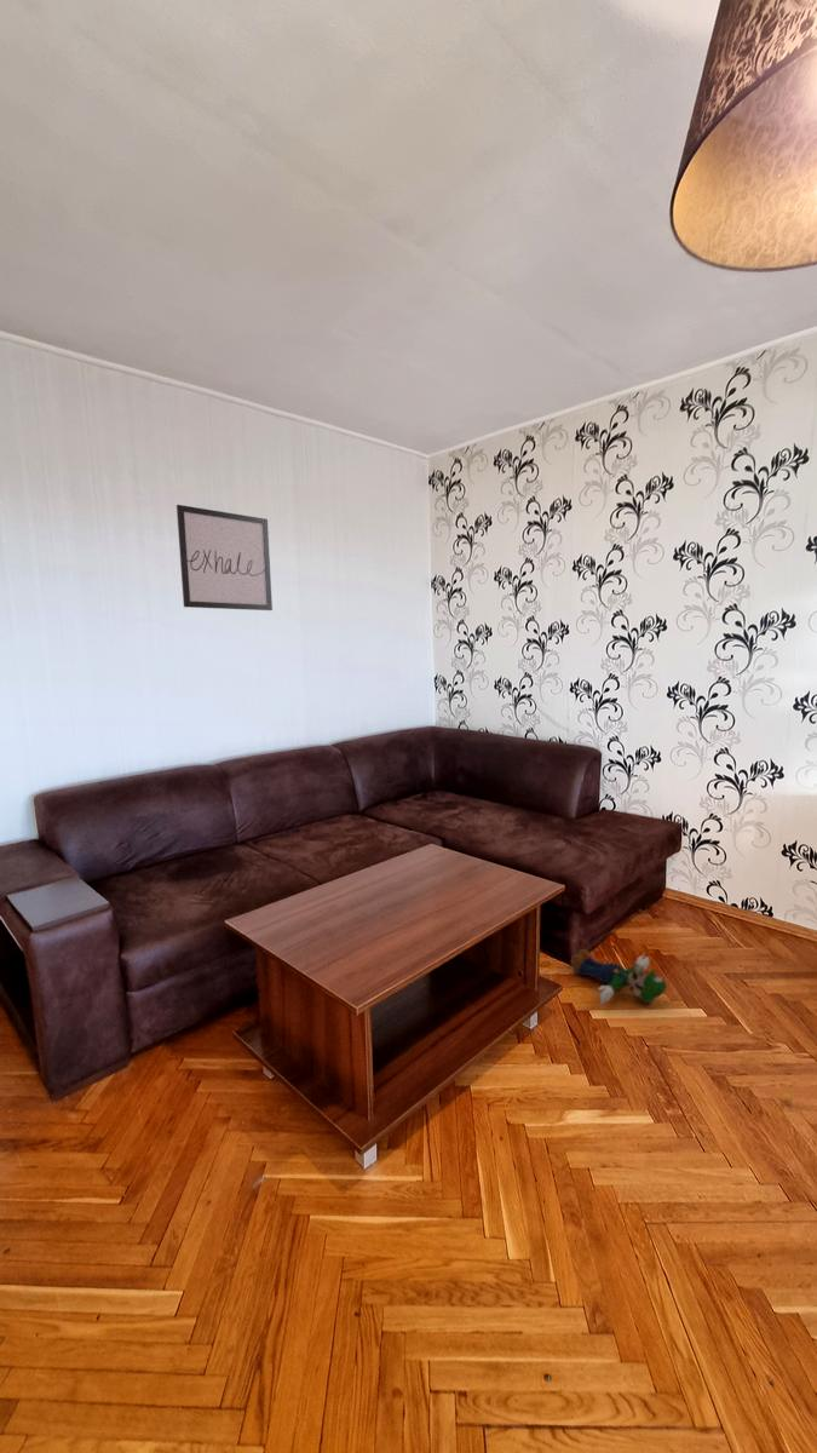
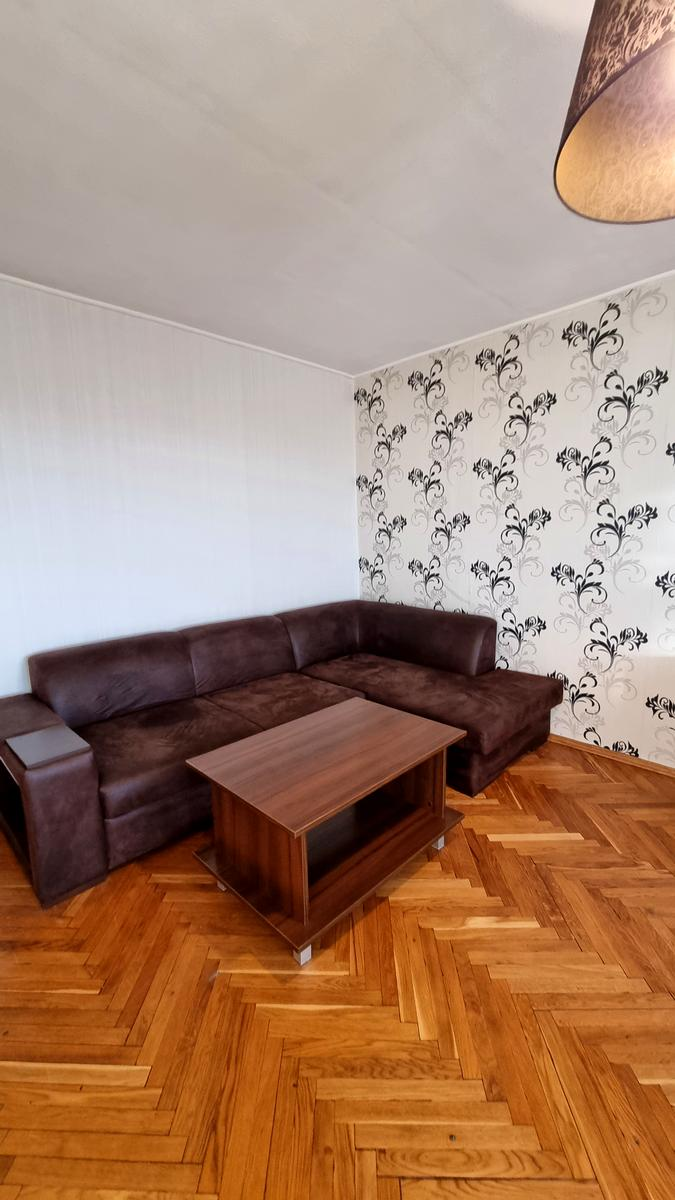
- wall art (226, 561)
- plush toy (618, 972)
